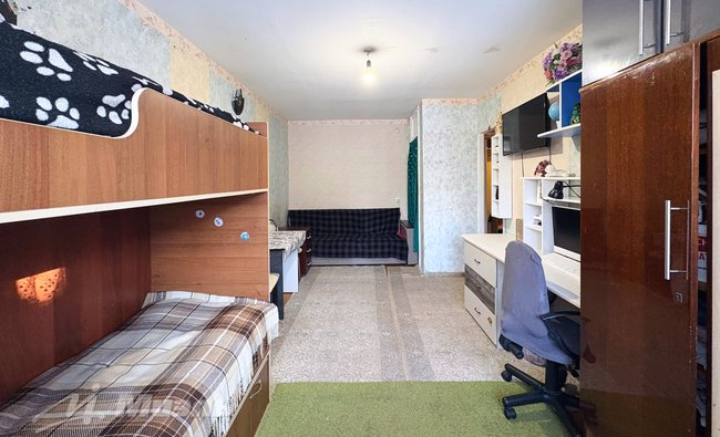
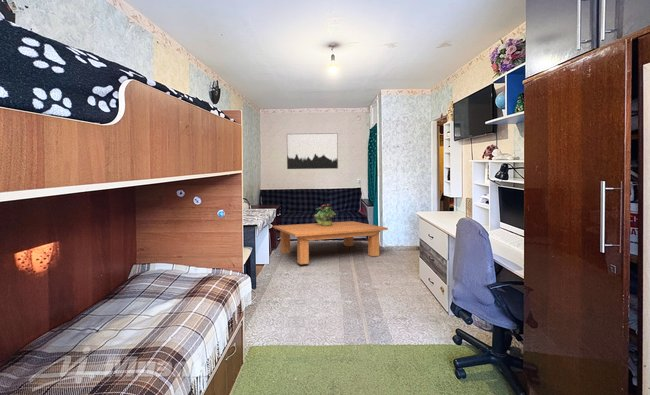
+ coffee table (328, 238)
+ potted plant (323, 214)
+ wall art (312, 151)
